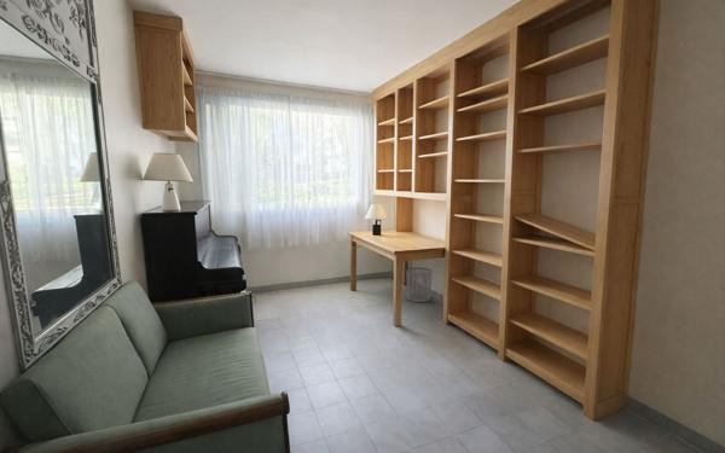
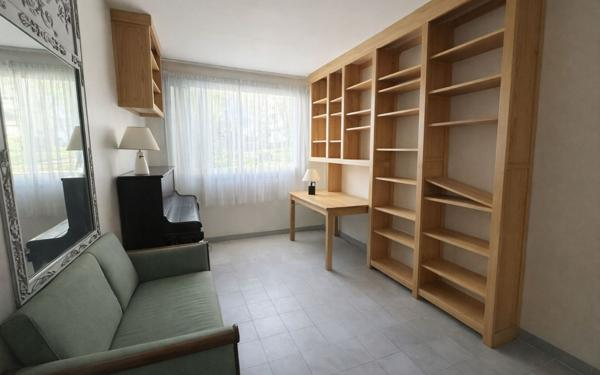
- waste bin (418, 284)
